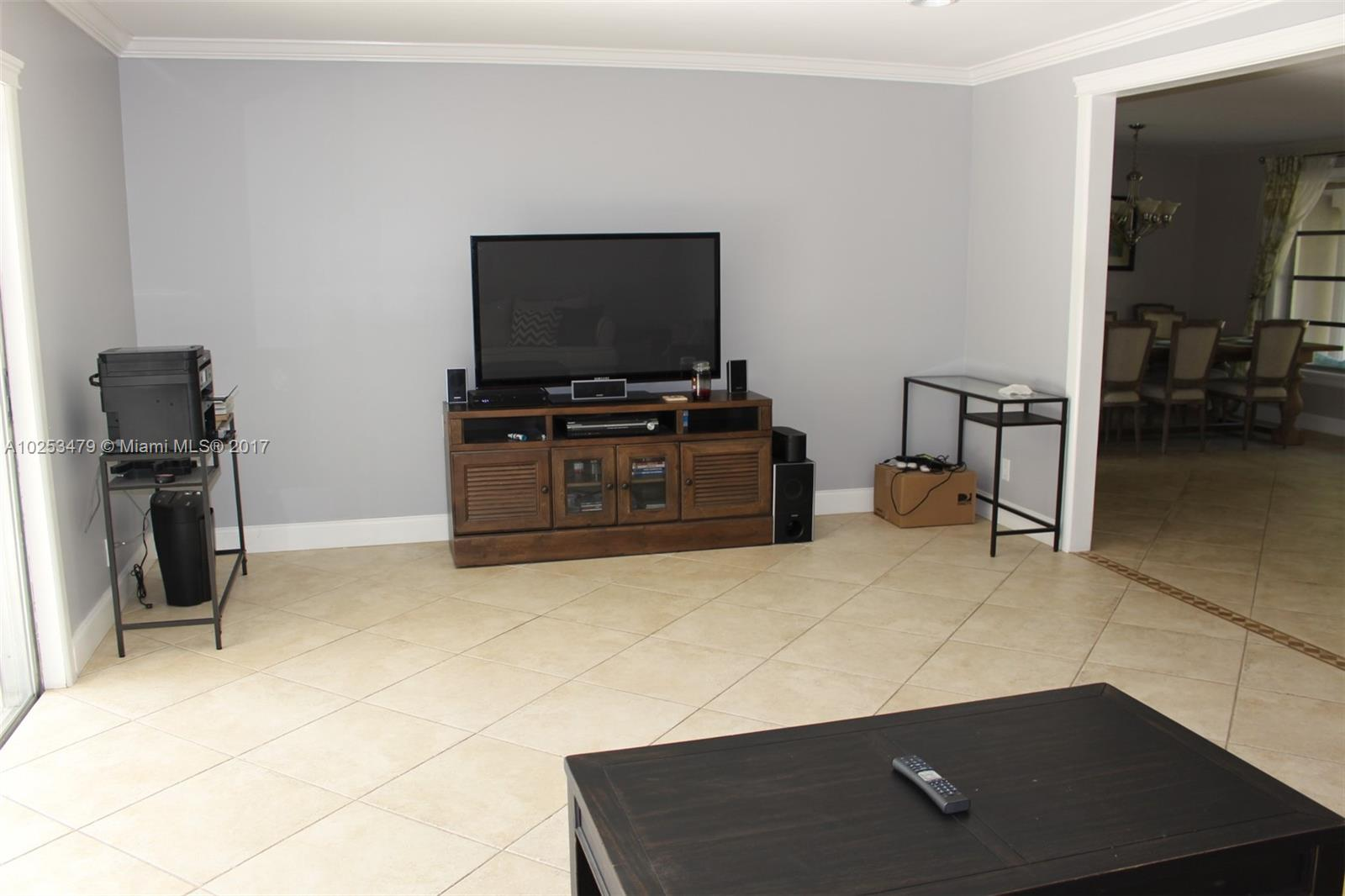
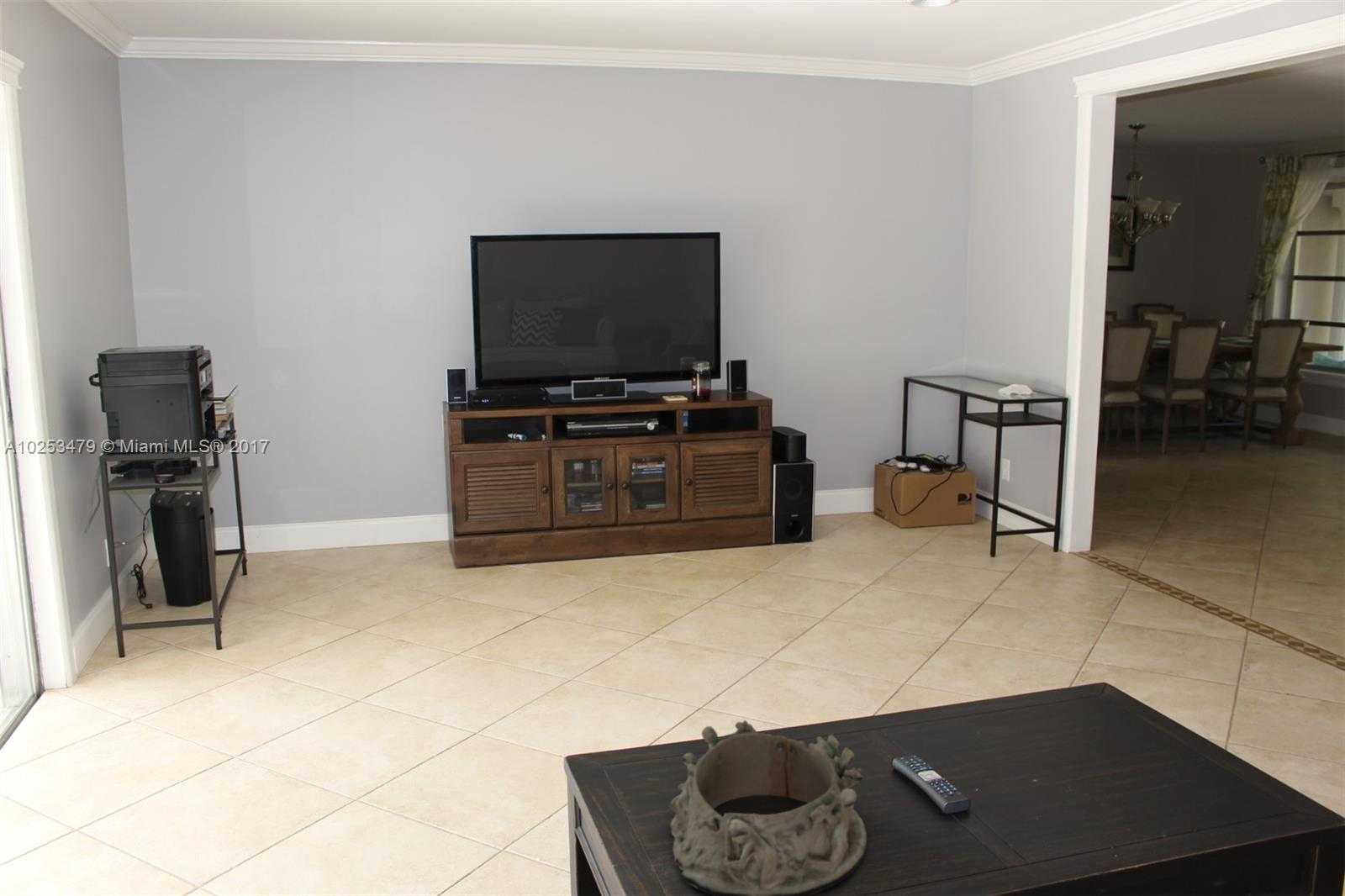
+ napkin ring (768, 794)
